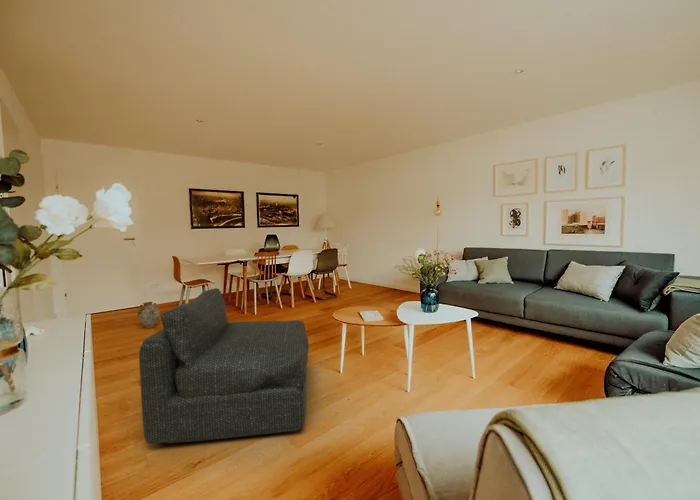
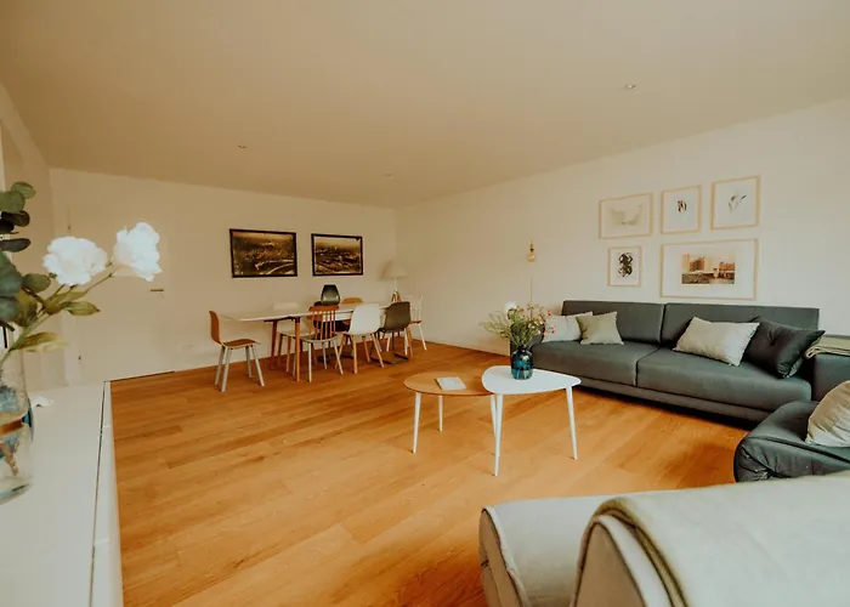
- armchair (239, 347)
- ceramic jug (148, 314)
